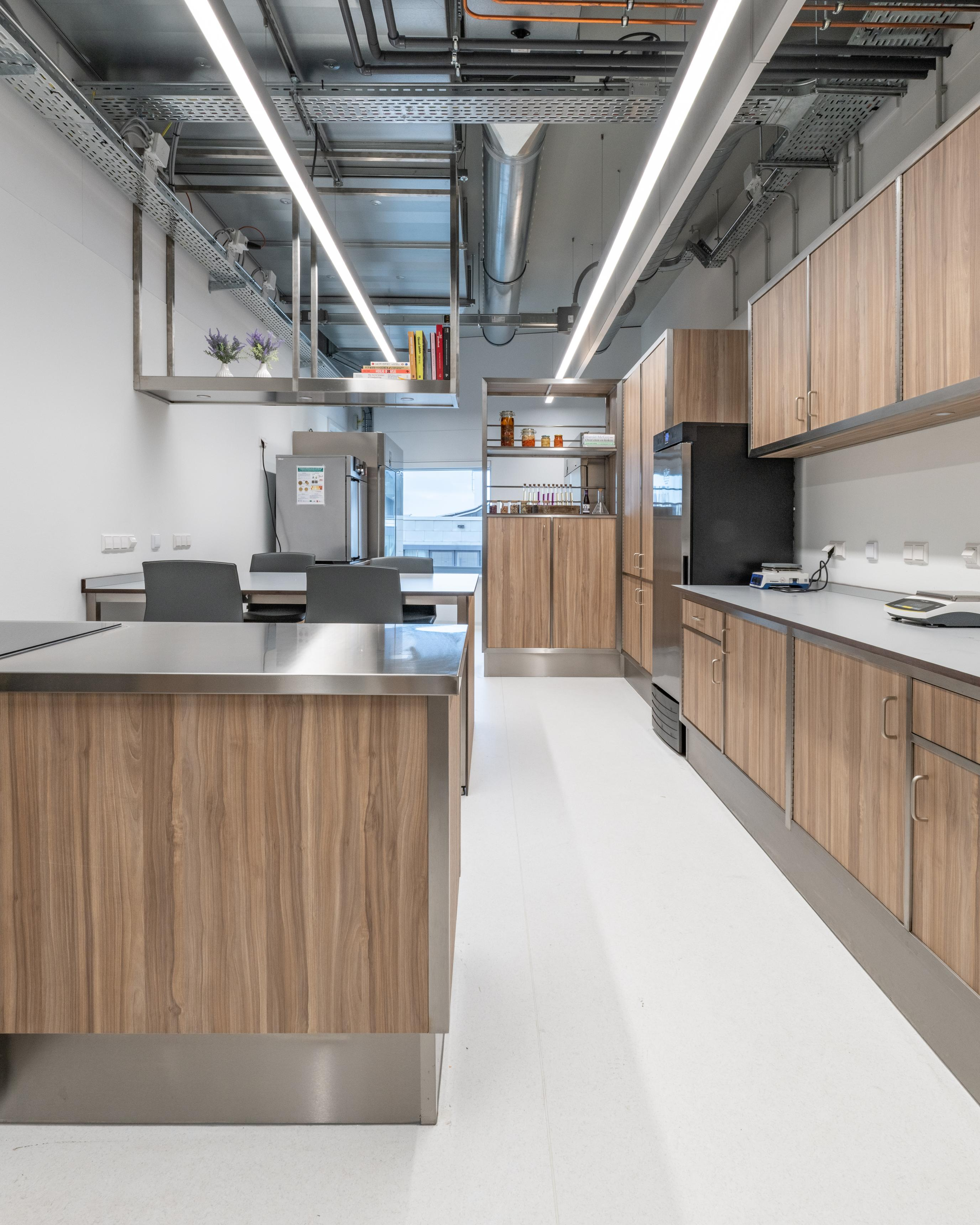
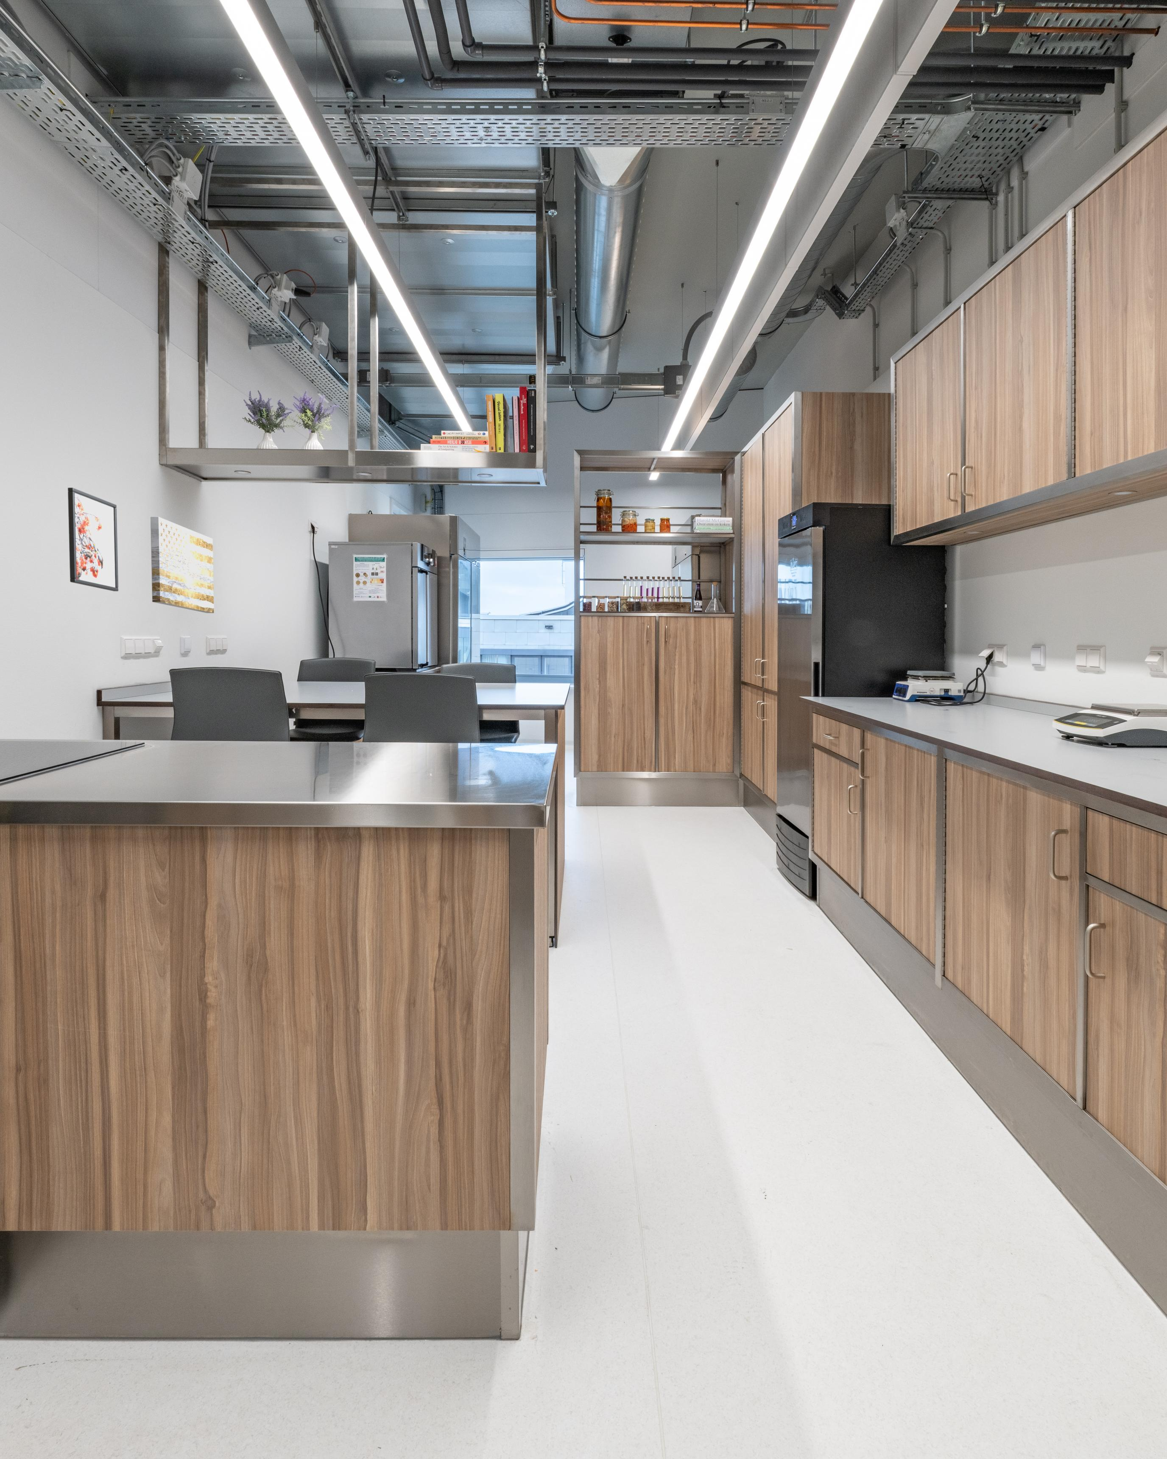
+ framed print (94, 542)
+ wall art (185, 568)
